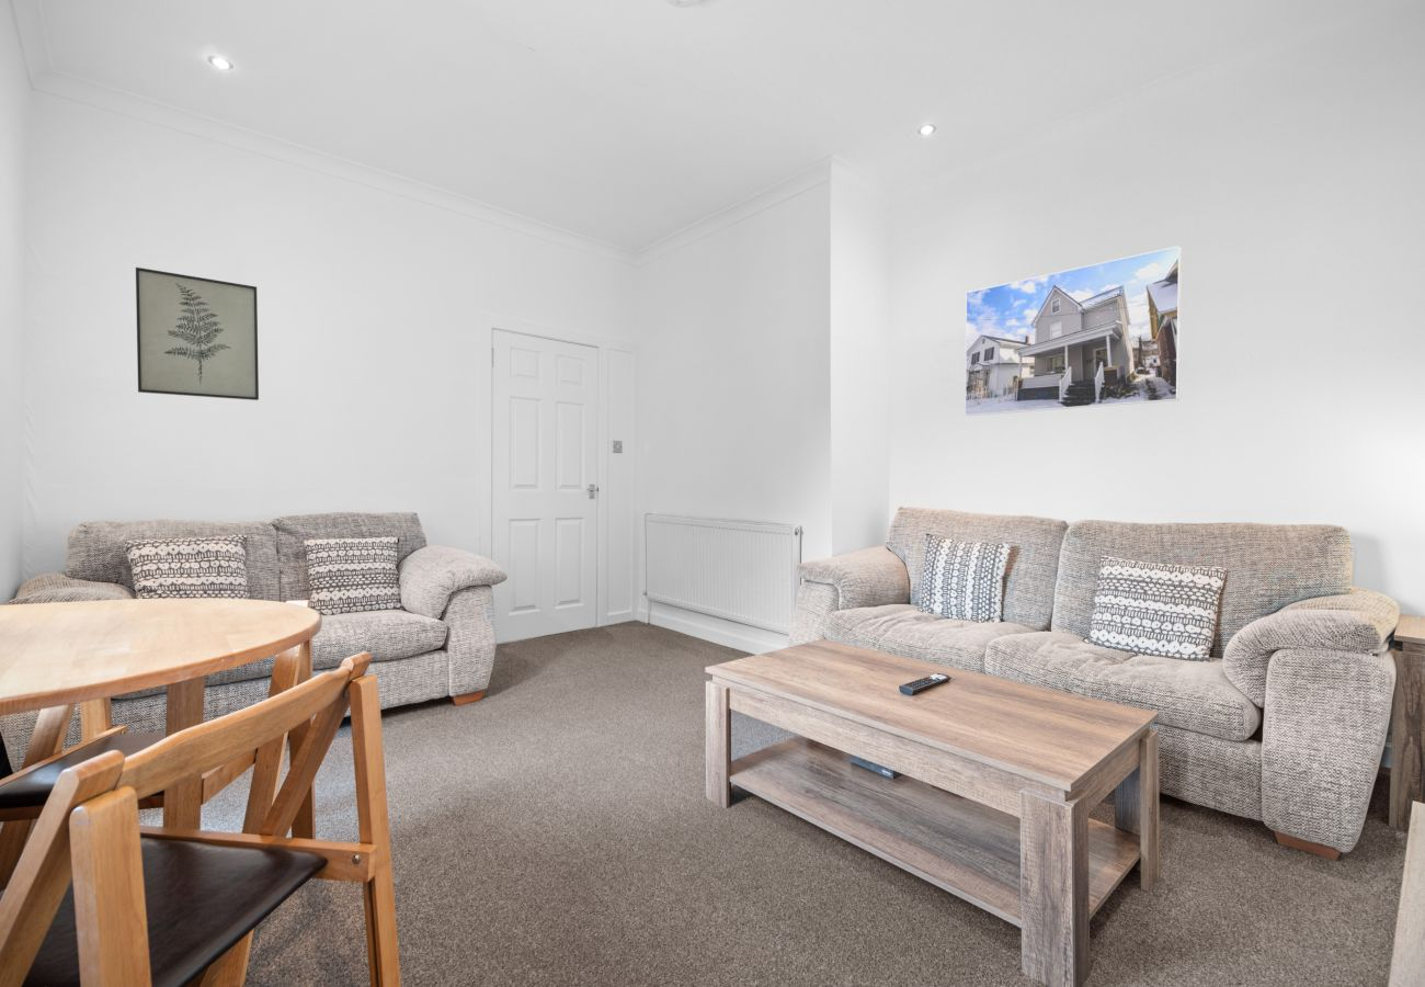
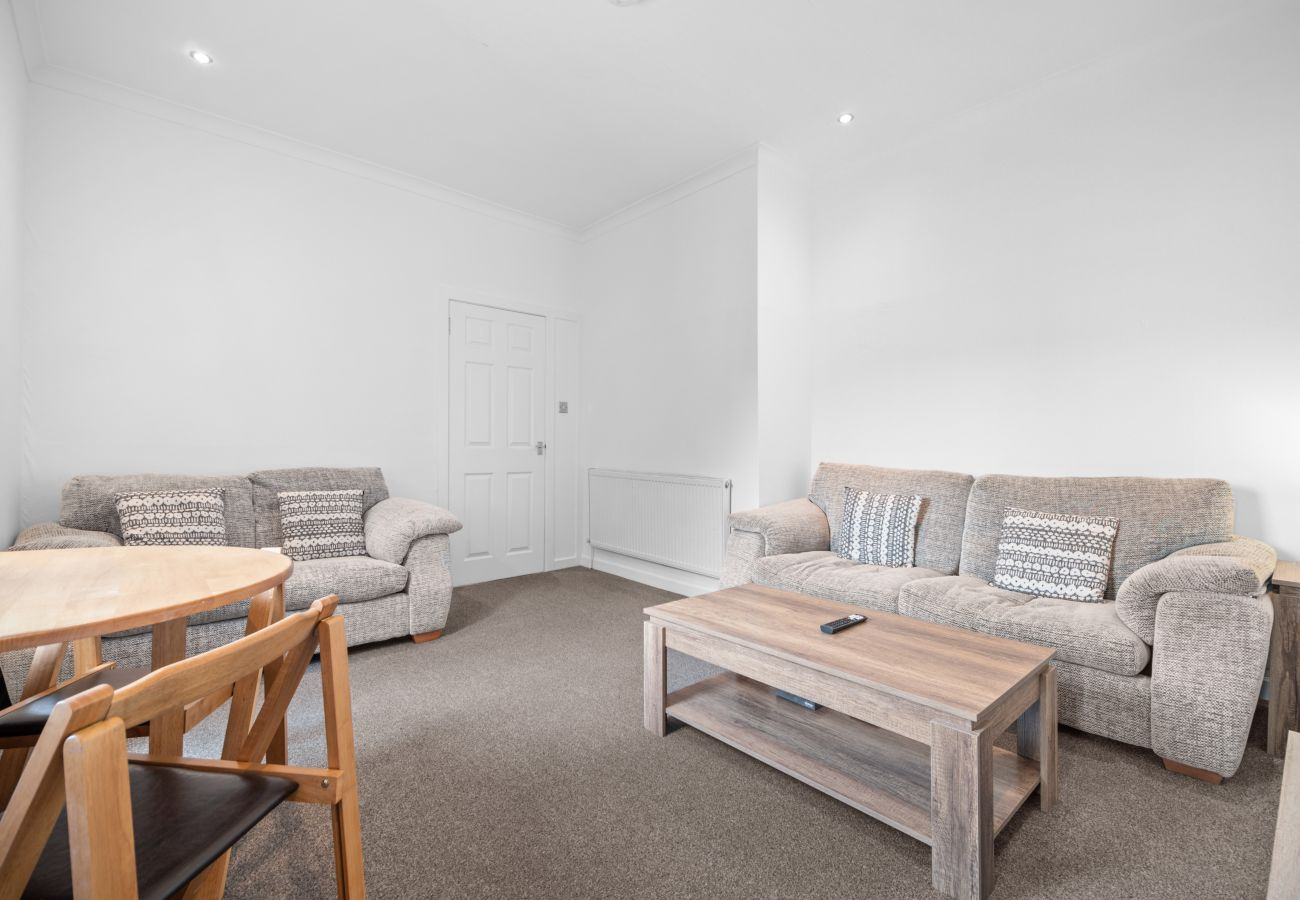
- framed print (1061, 340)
- wall art (200, 337)
